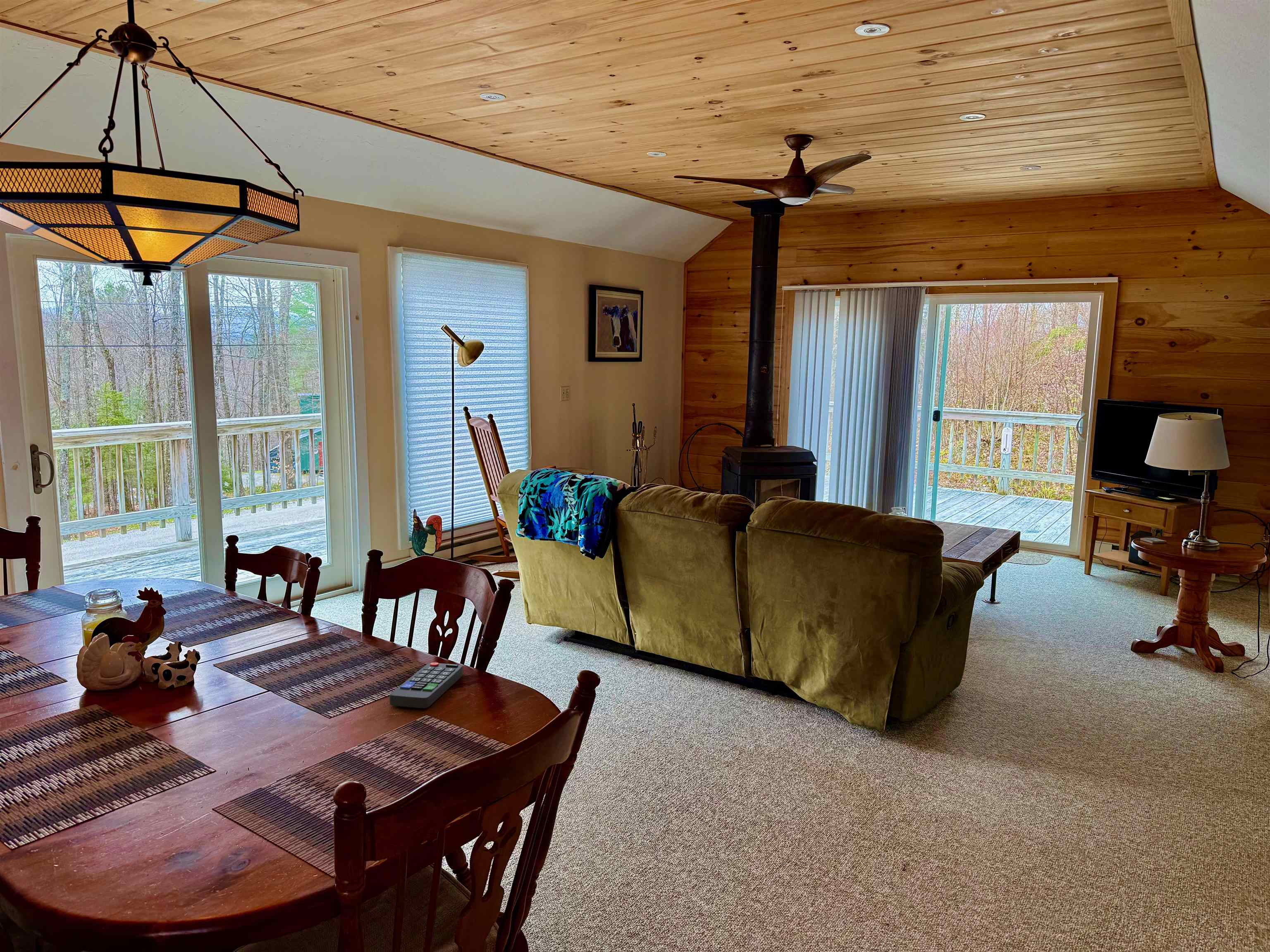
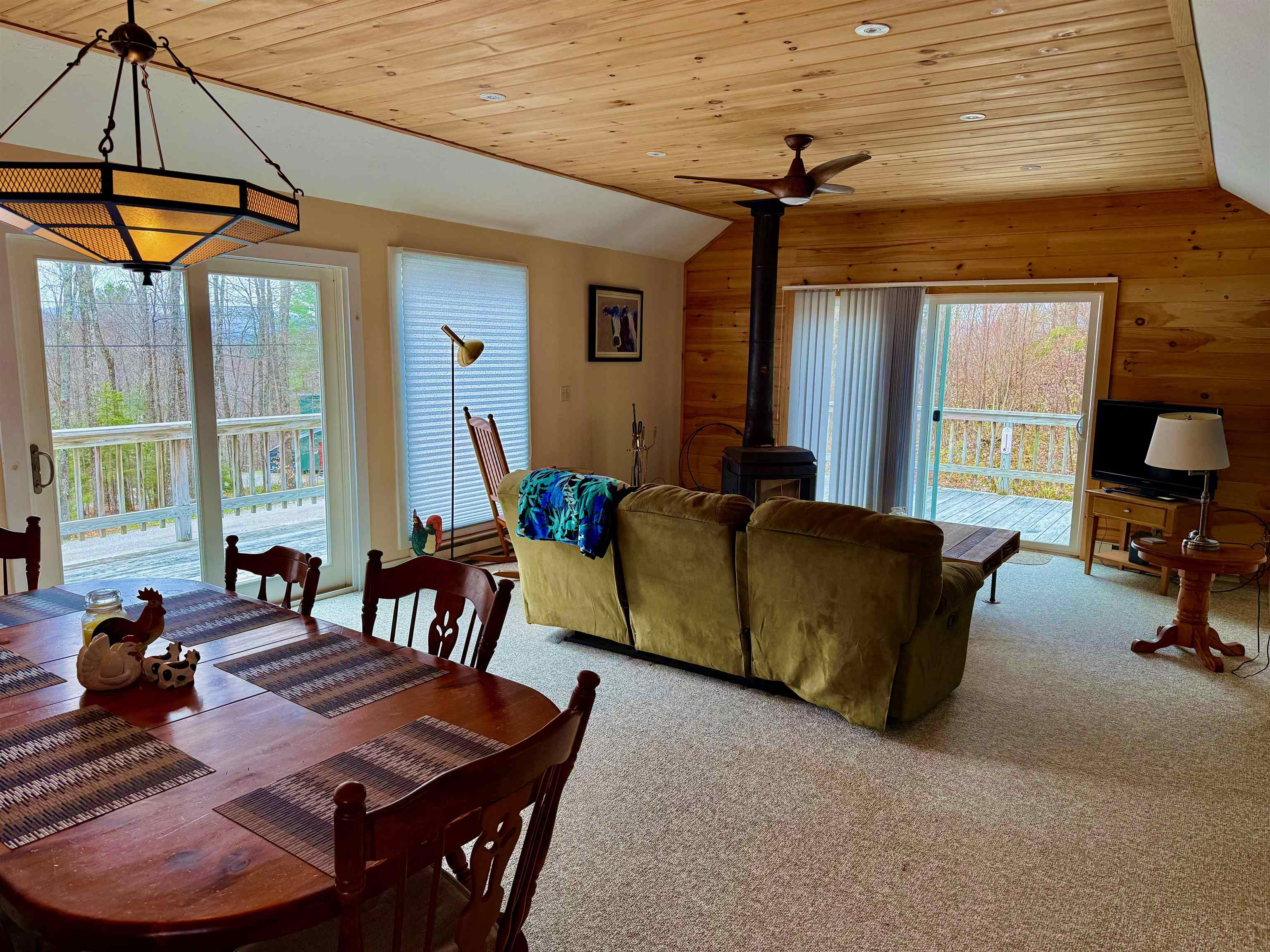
- remote control (428, 683)
